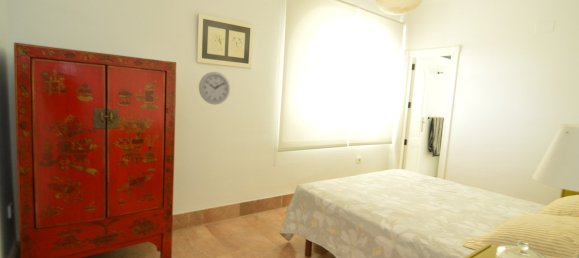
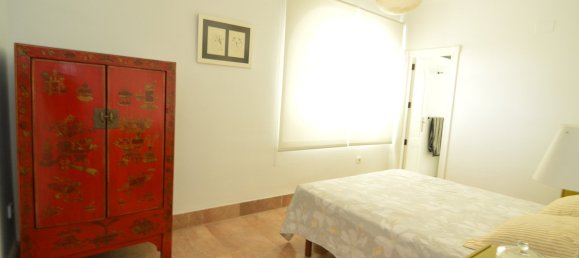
- wall clock (215, 88)
